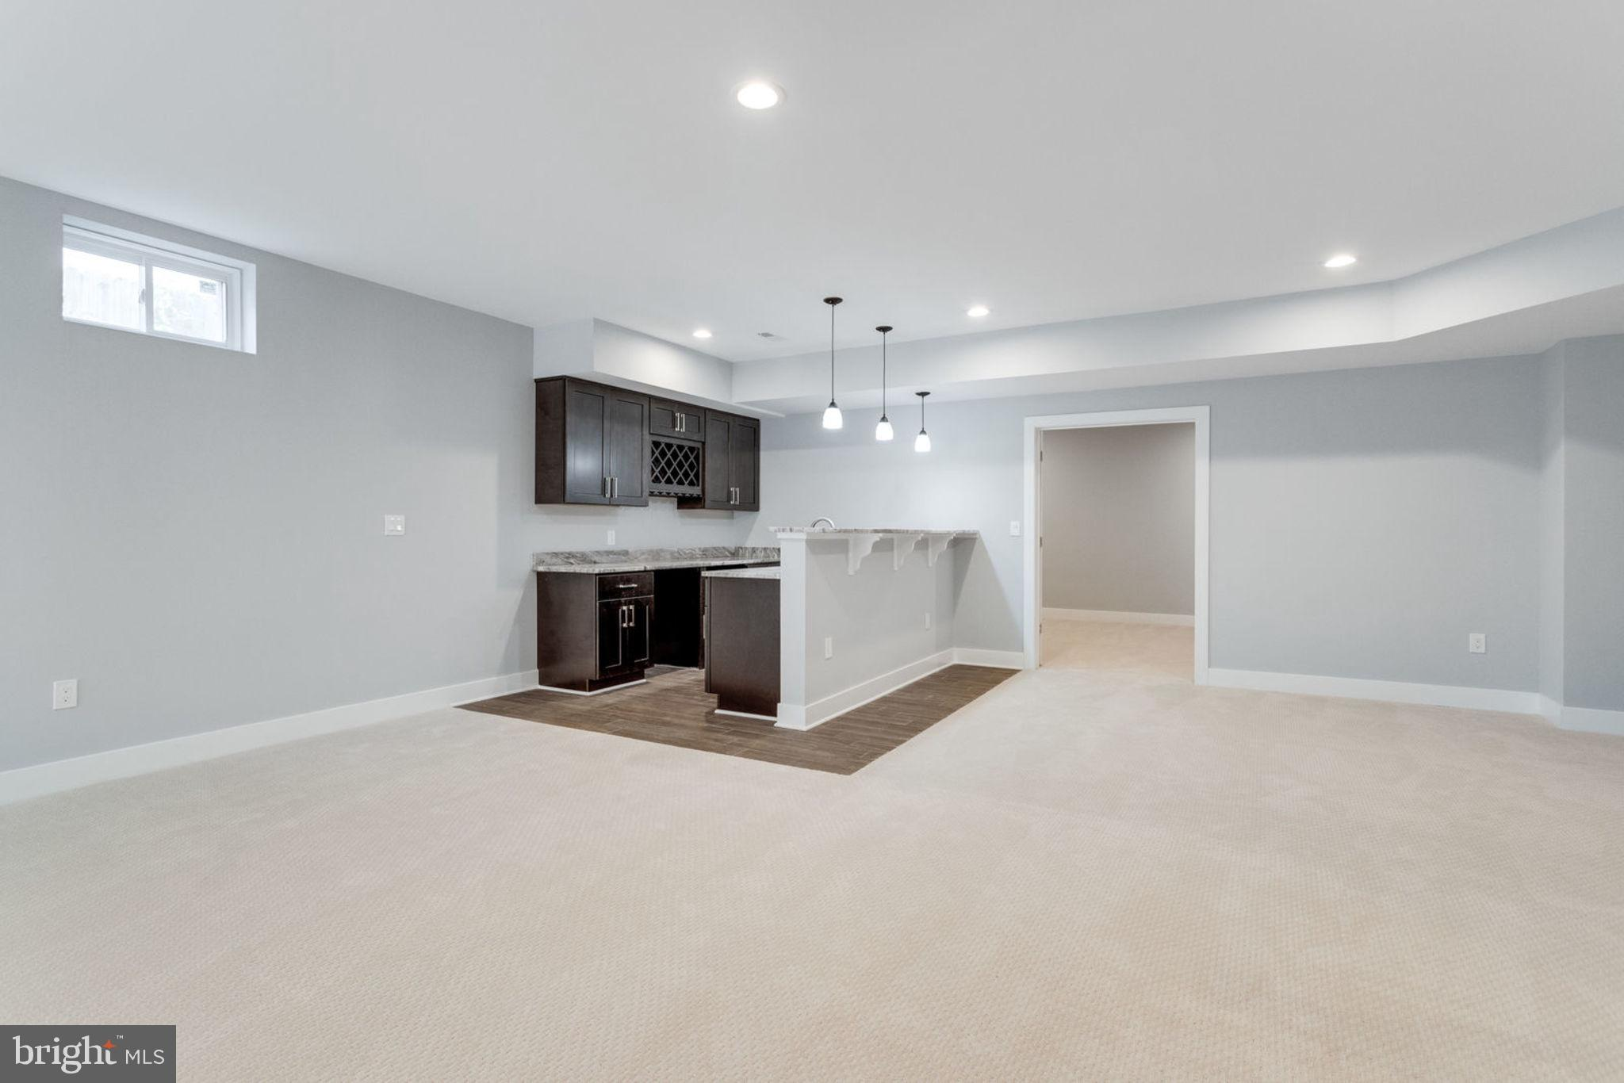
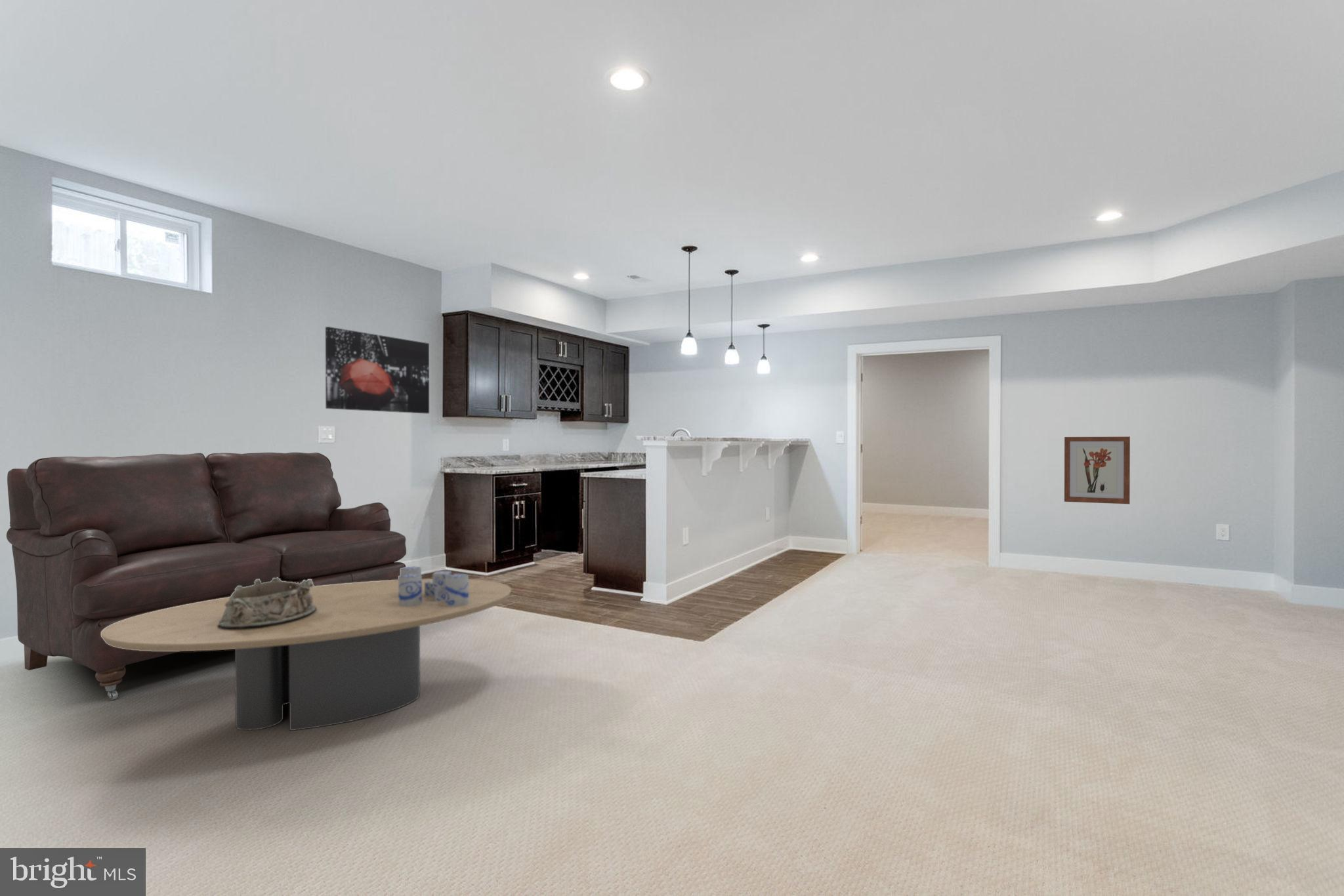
+ wall art (381, 373)
+ sofa (226, 546)
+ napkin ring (270, 600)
+ wall art (1096, 470)
+ coffee table (333, 657)
+ candle (433, 584)
